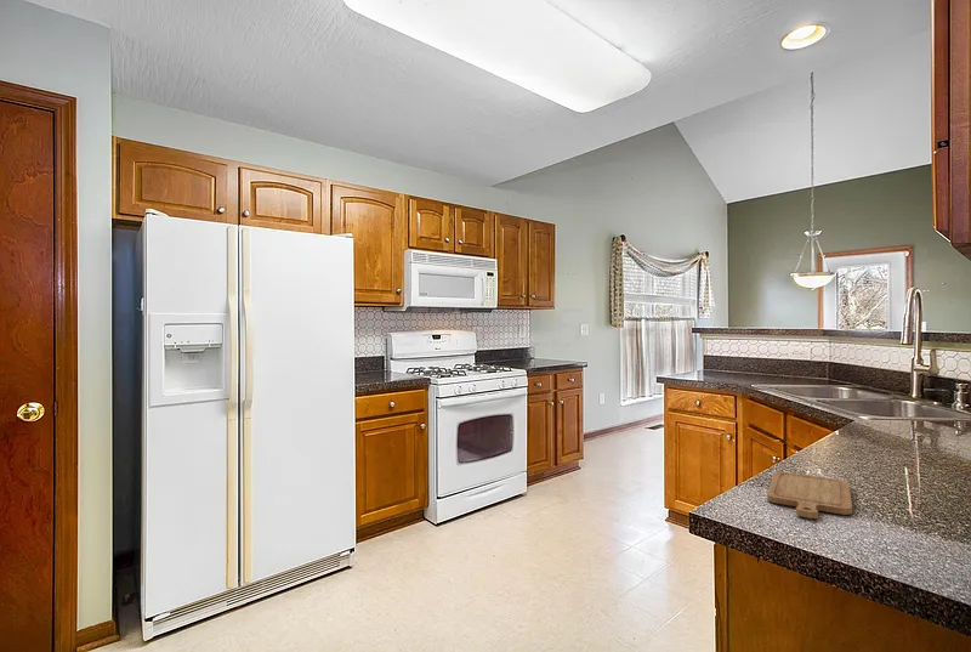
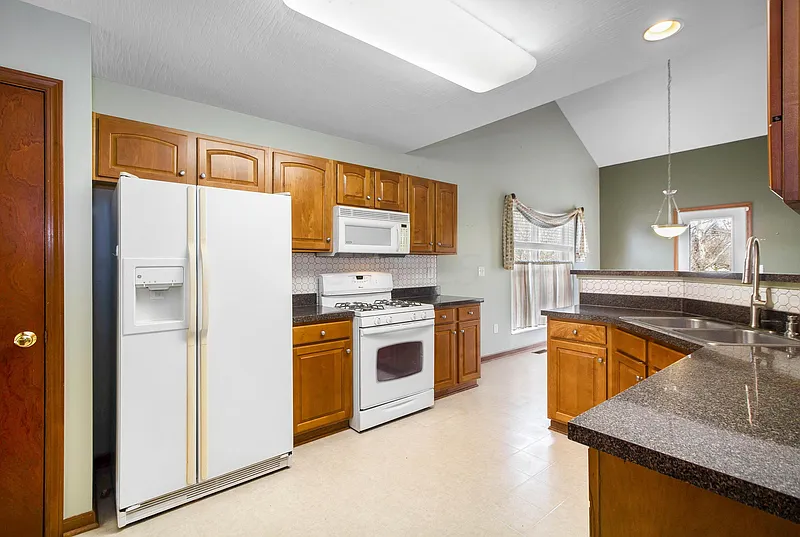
- chopping board (808, 494)
